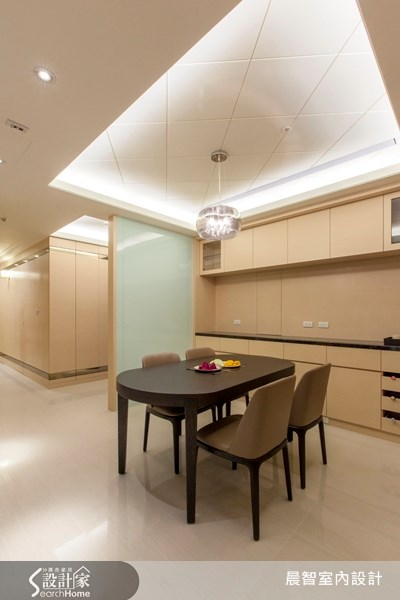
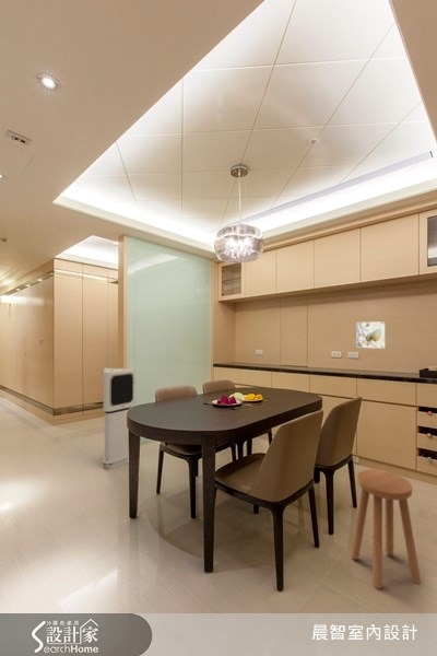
+ air purifier (114, 414)
+ stool (381, 525)
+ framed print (370, 335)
